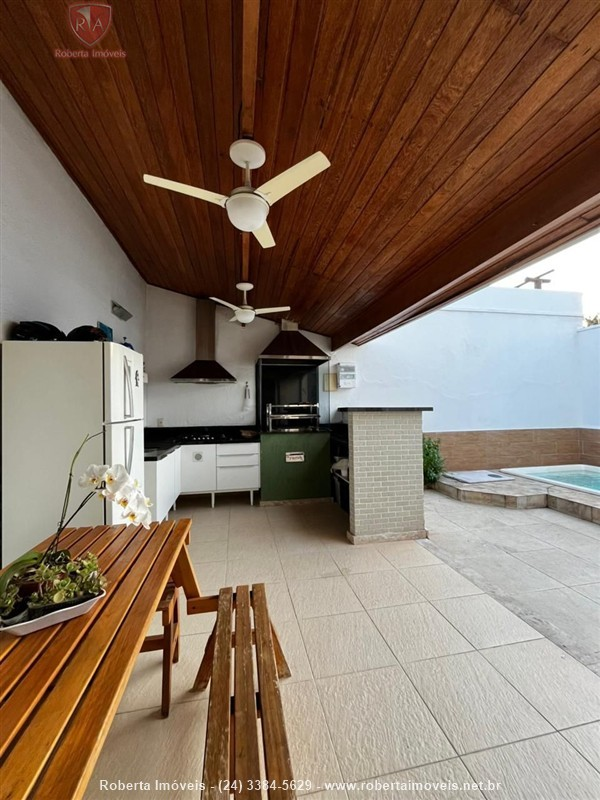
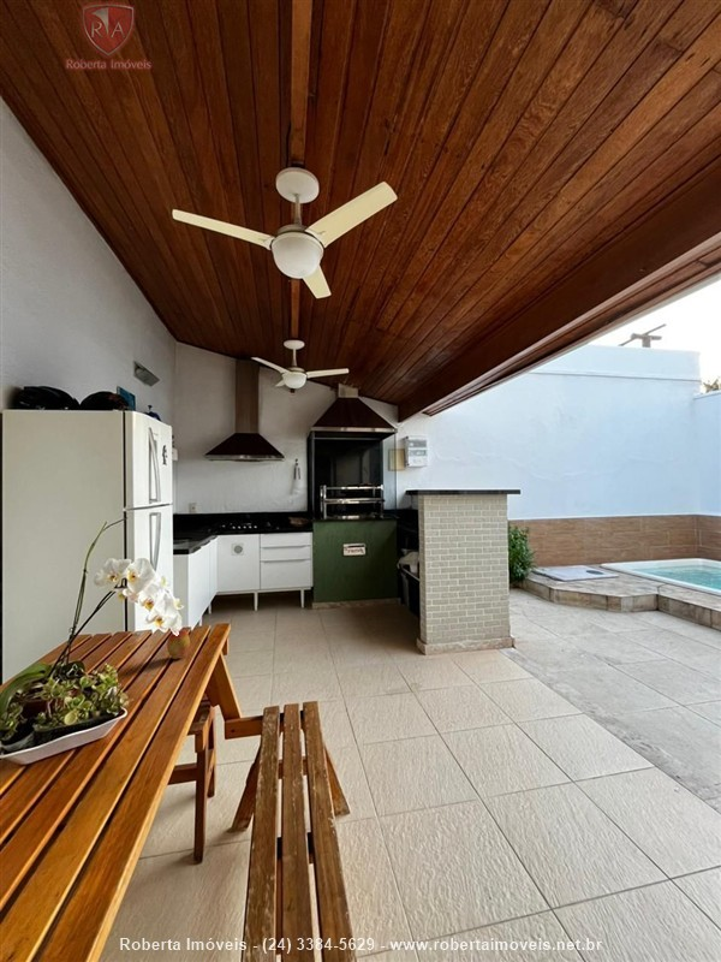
+ apple (178, 642)
